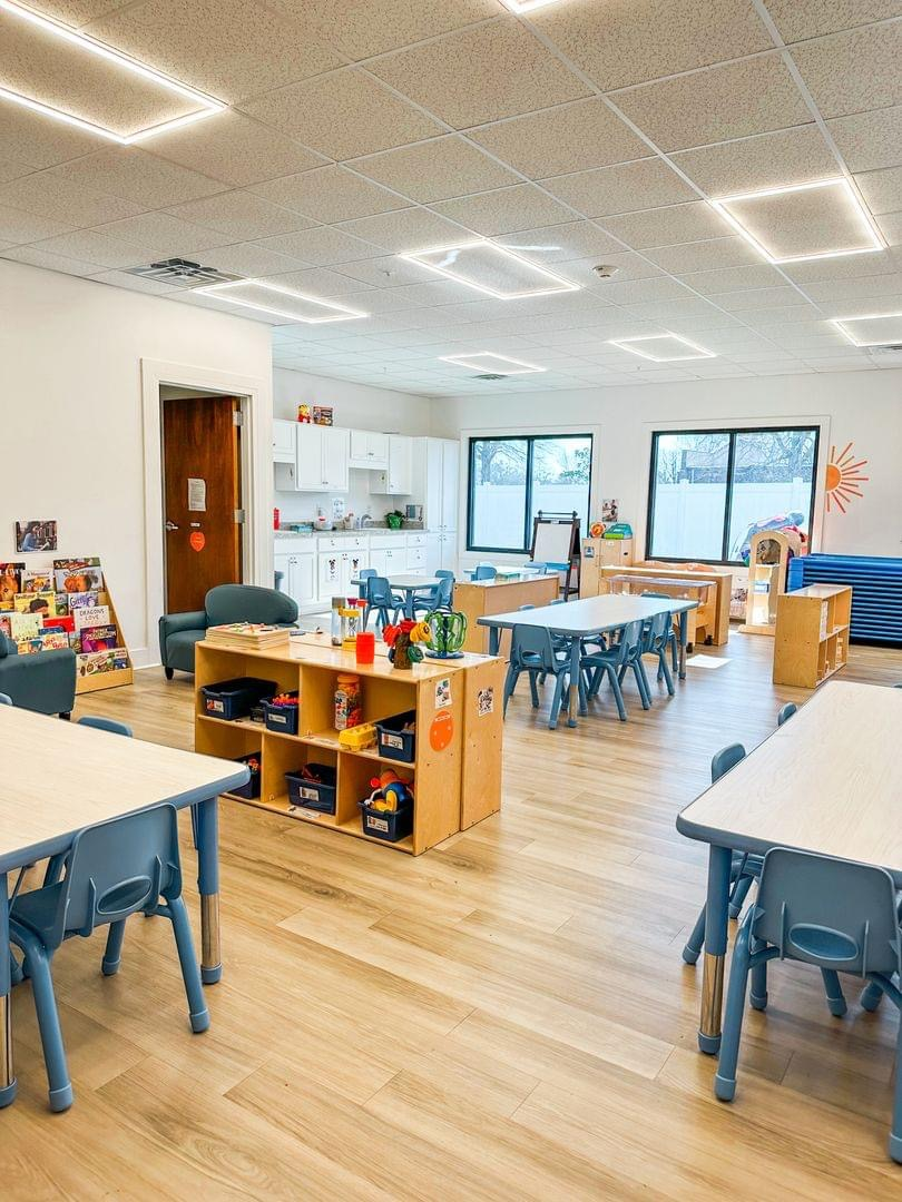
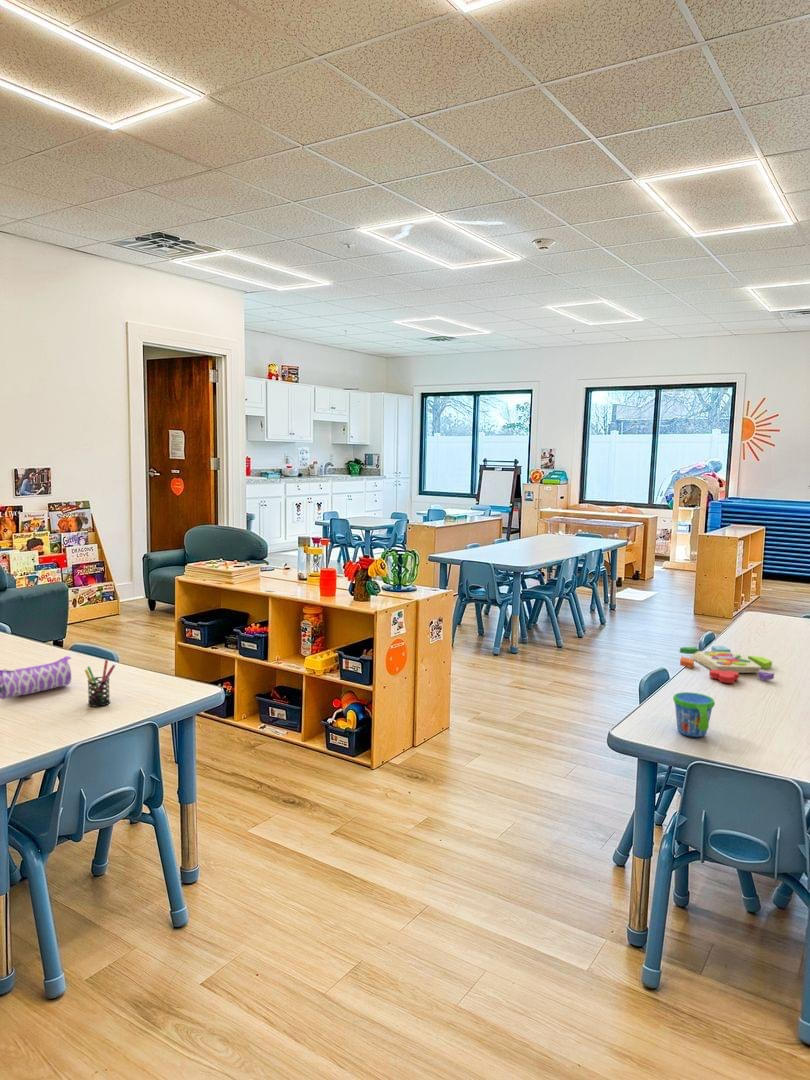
+ snack cup (692, 715)
+ pencil case (32, 677)
+ pattern blocks set (725, 661)
+ pen holder (97, 682)
